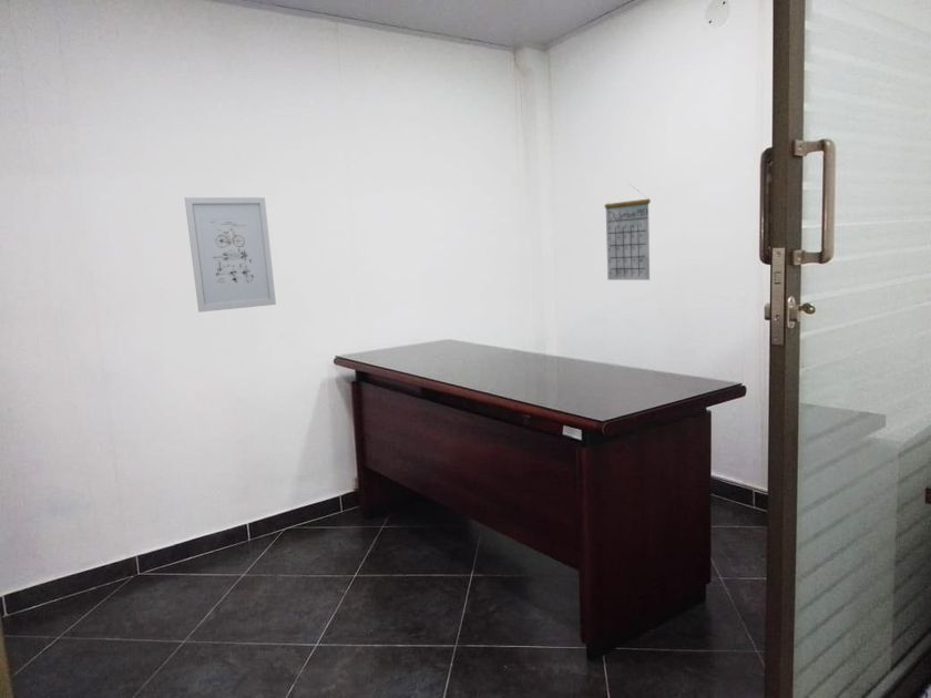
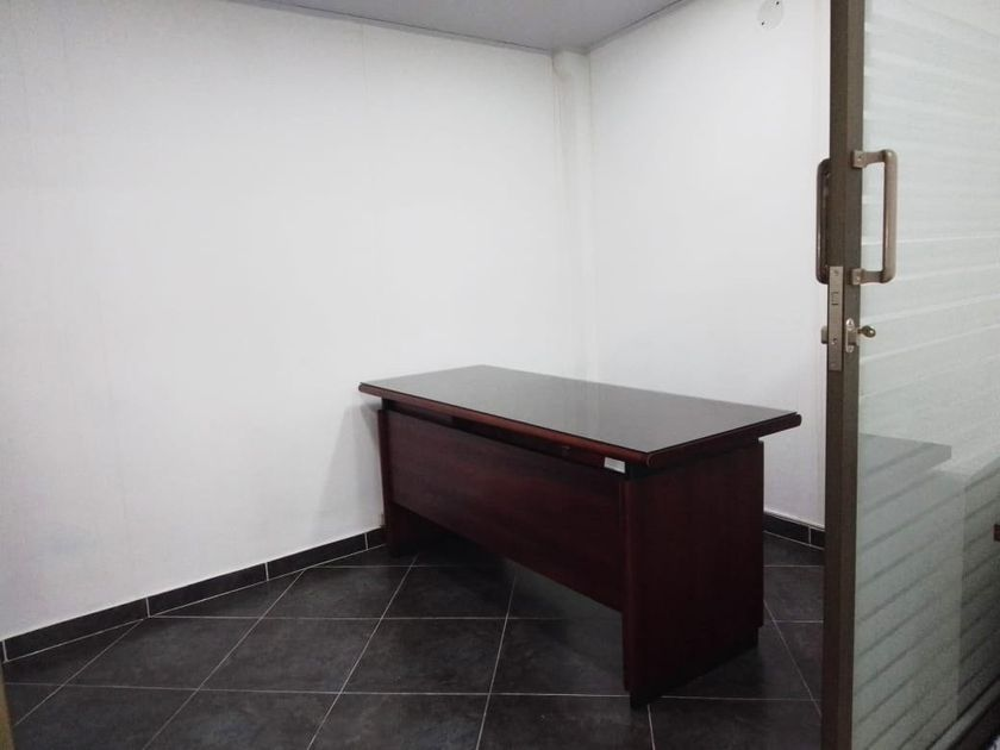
- wall art (232, 253)
- calendar (627, 232)
